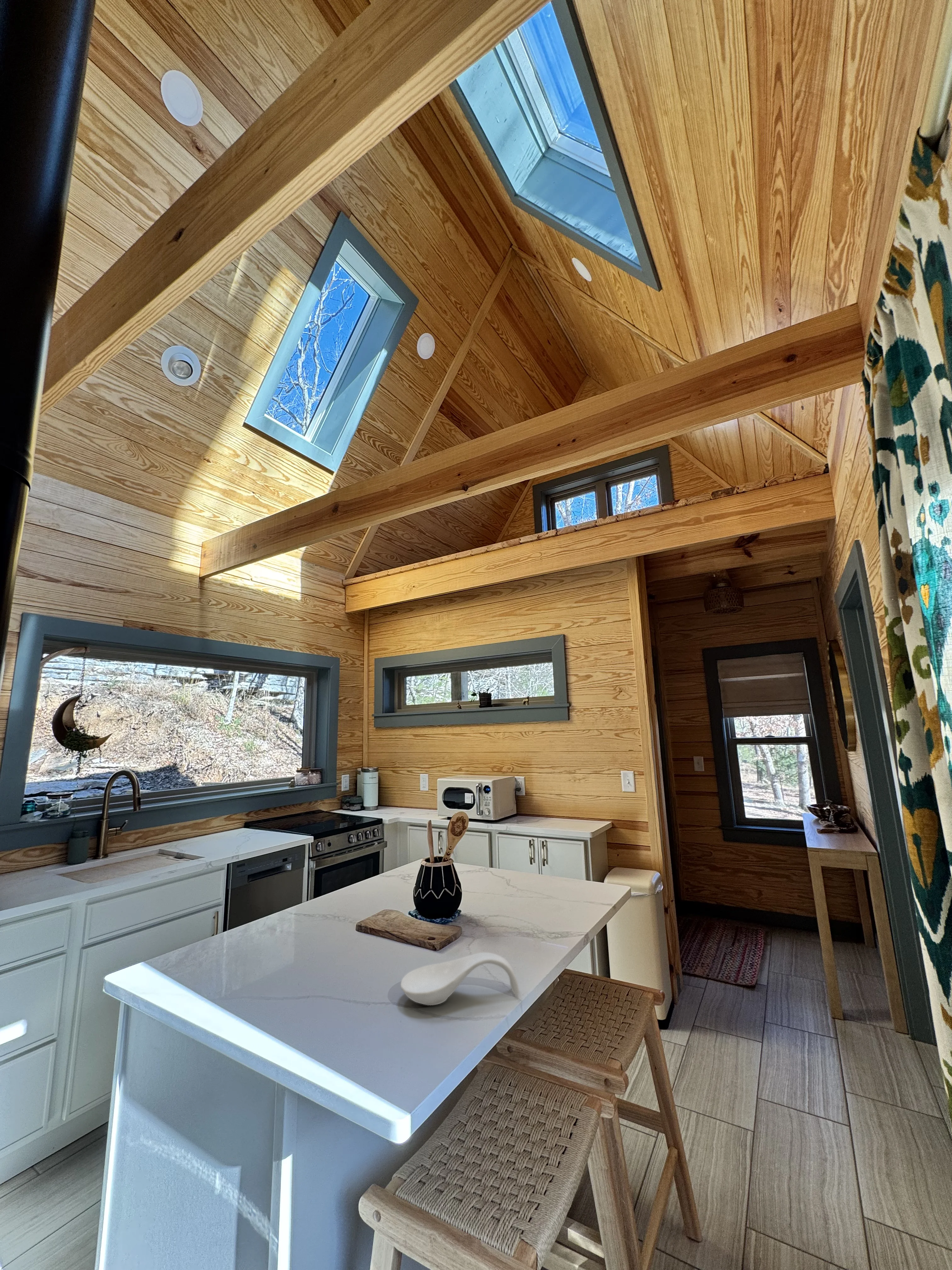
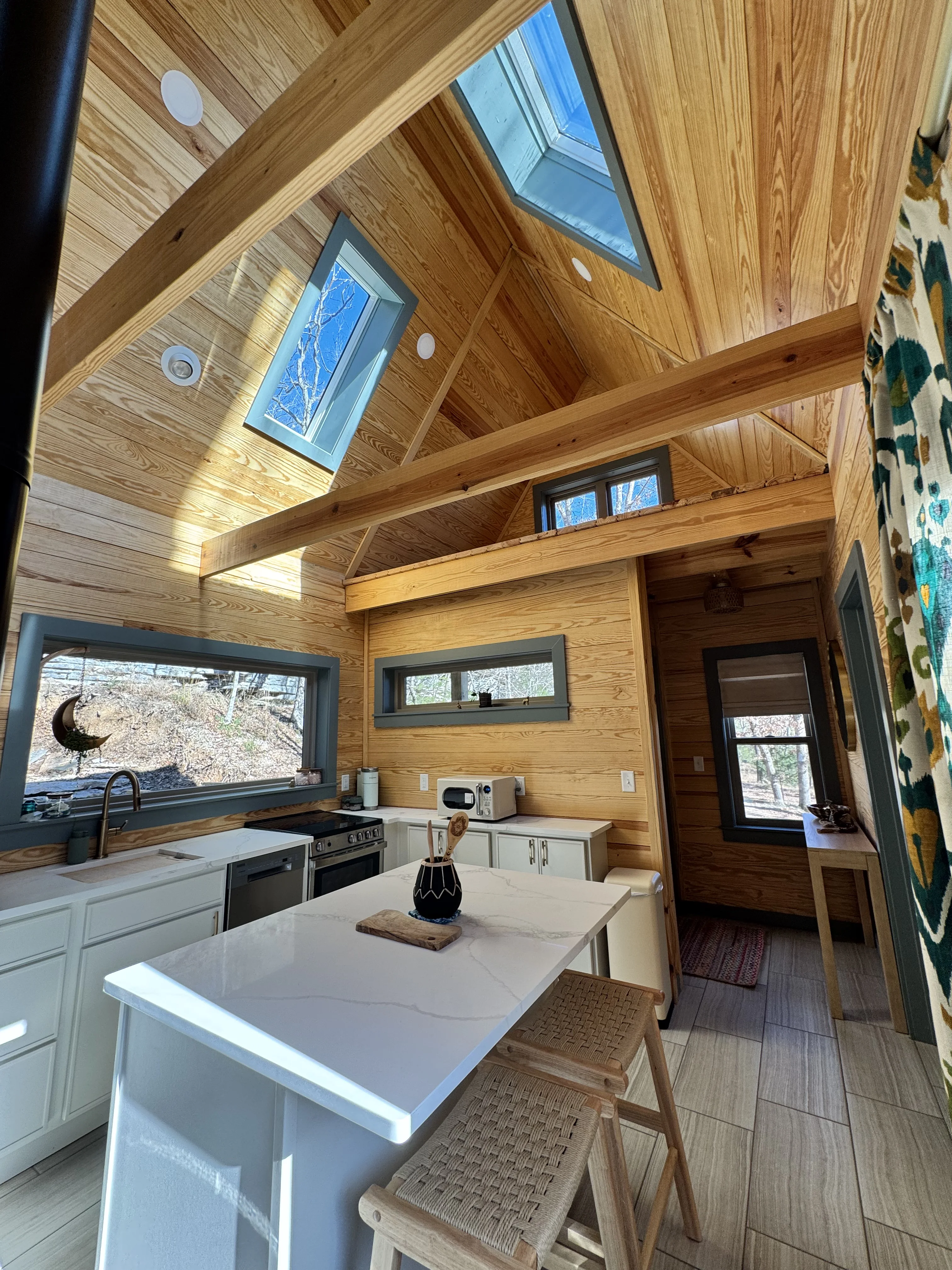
- spoon rest (459, 976)
